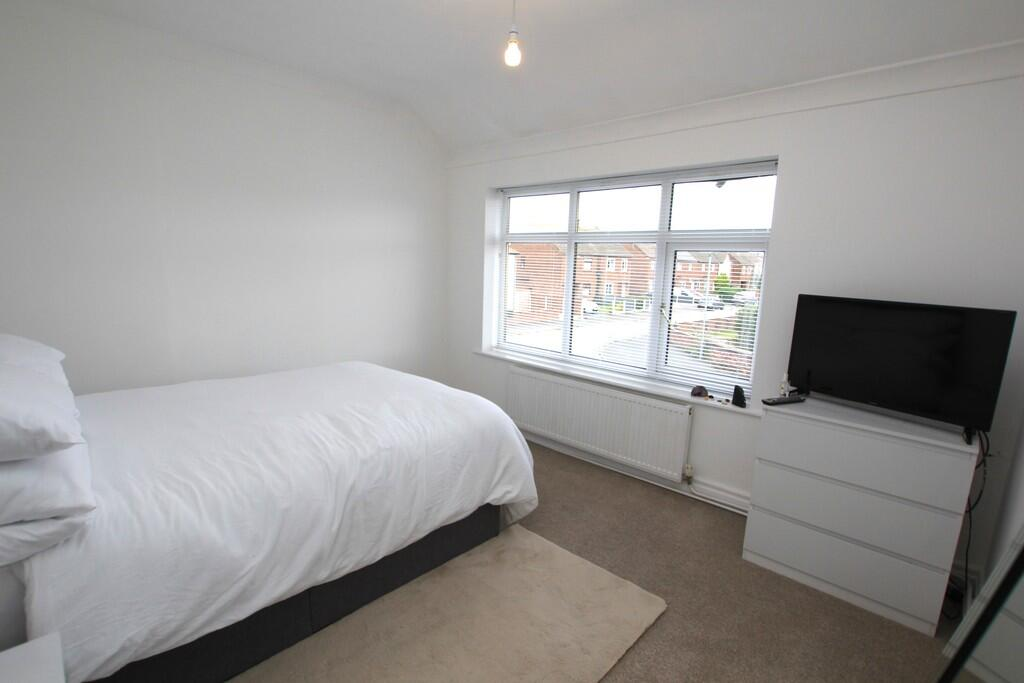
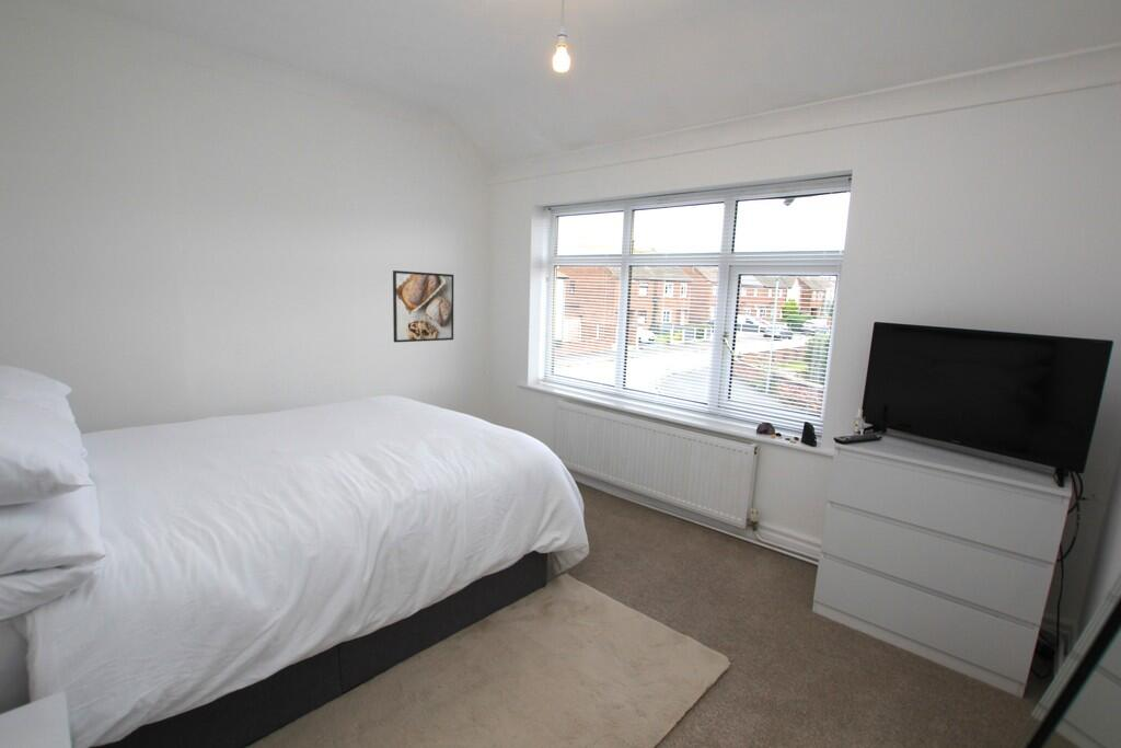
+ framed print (425, 307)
